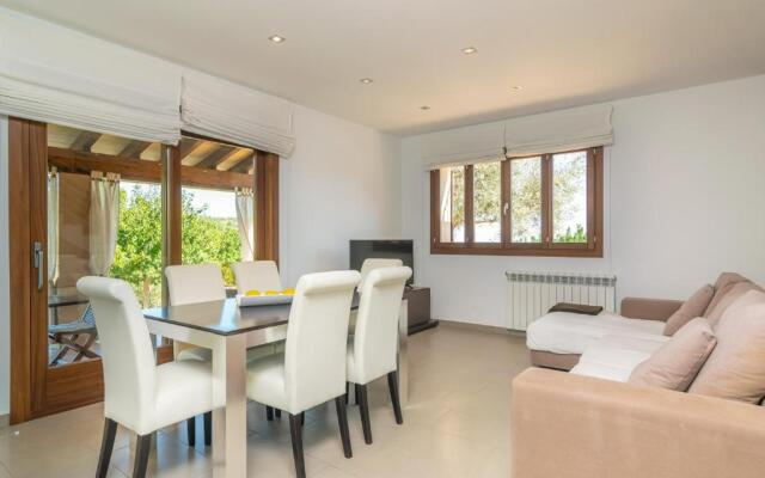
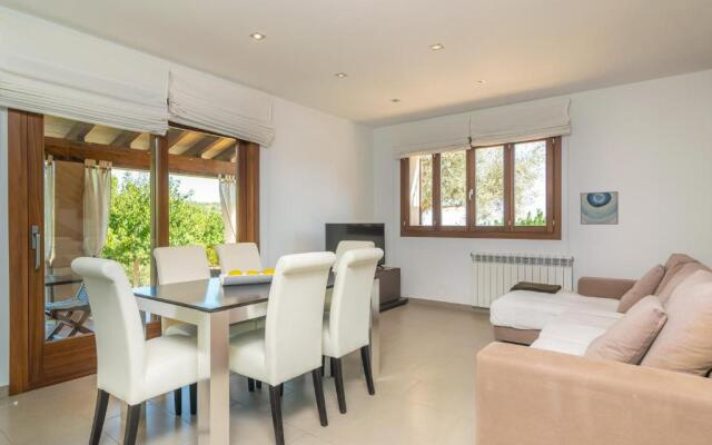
+ wall art (599, 208)
